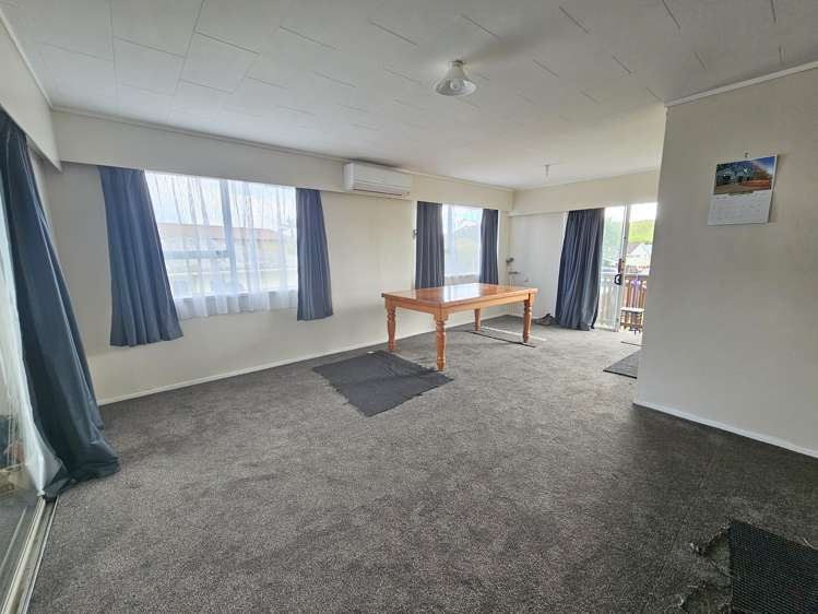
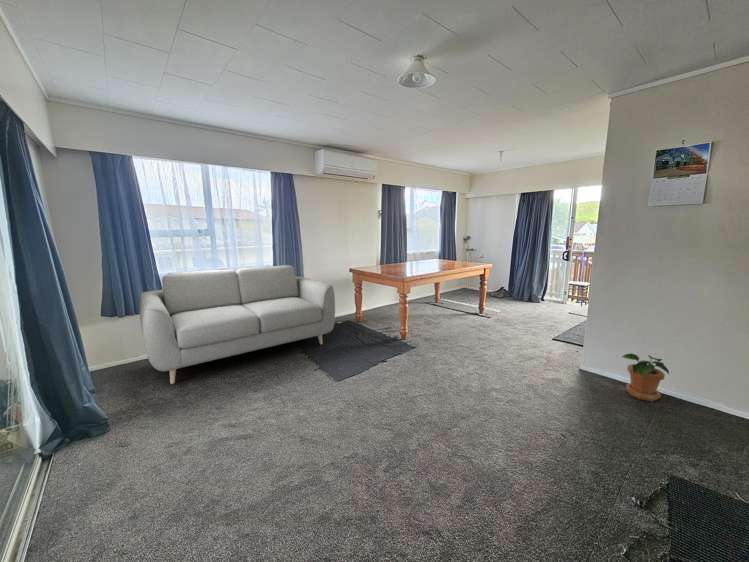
+ sofa (245, 311)
+ potted plant (641, 376)
